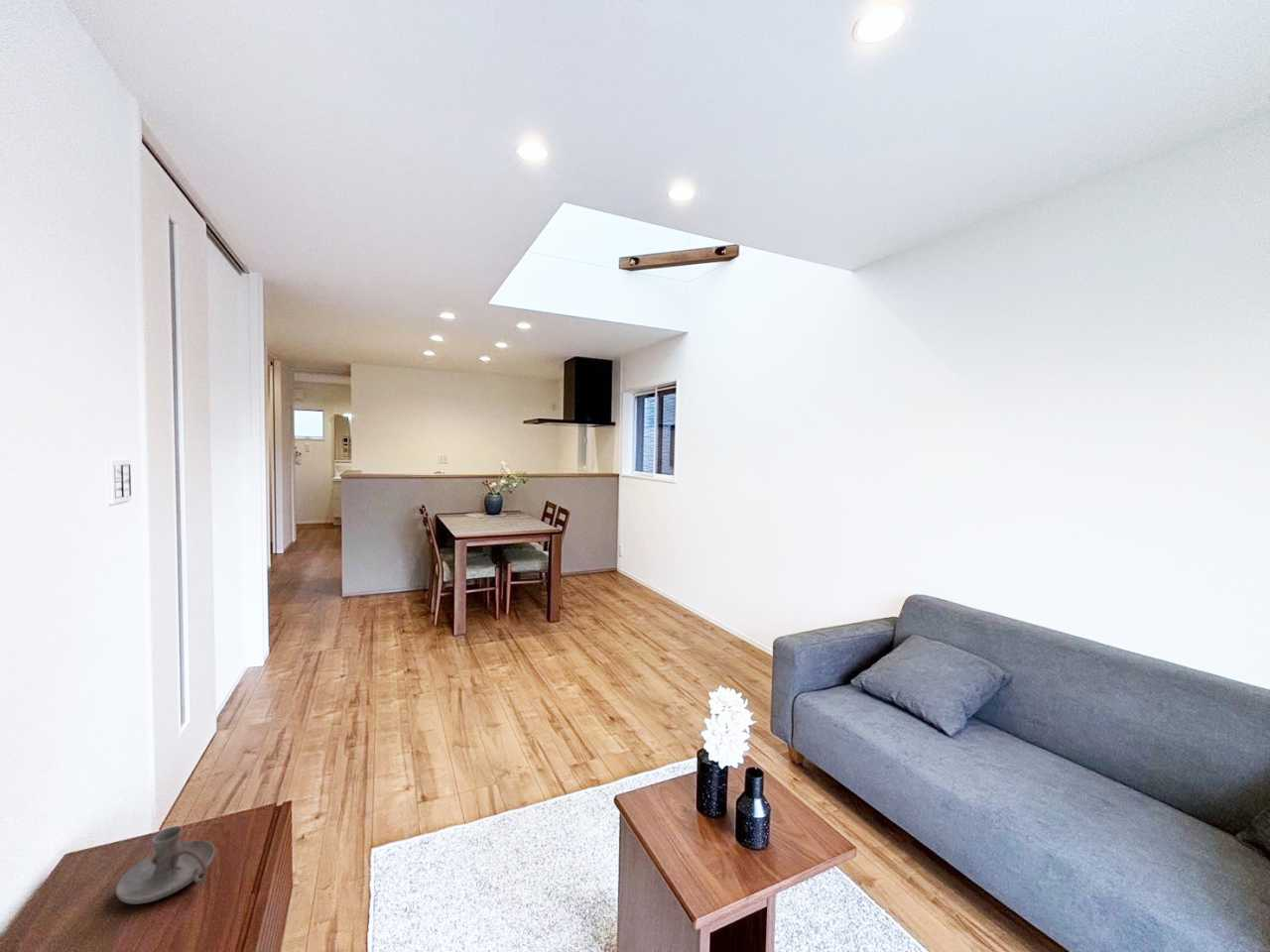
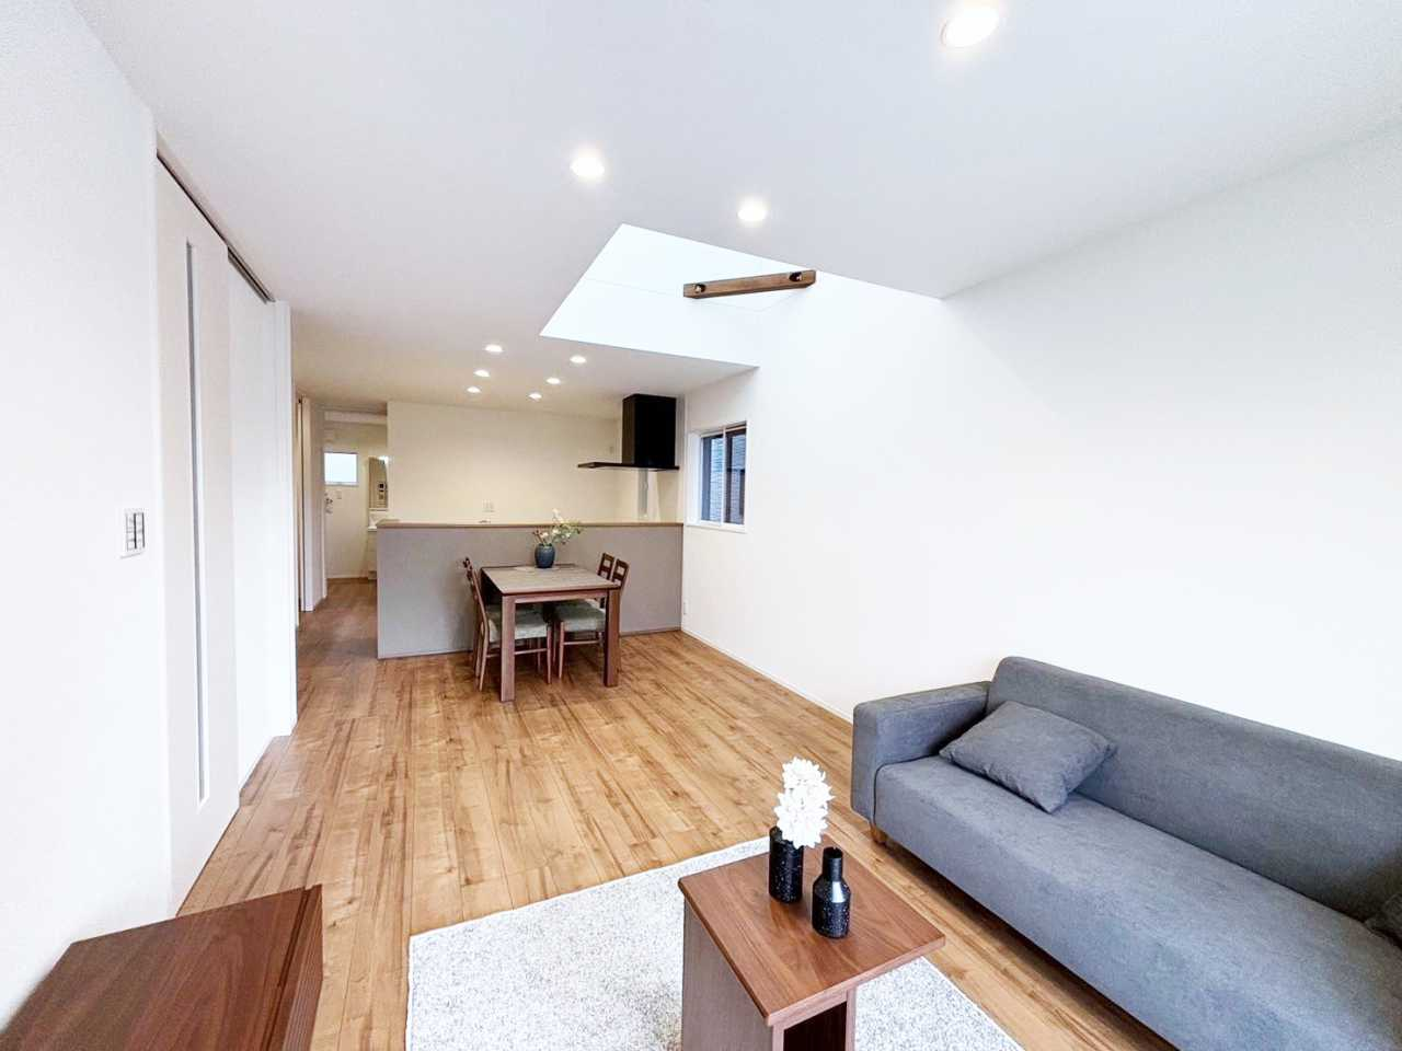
- candle holder (174, 859)
